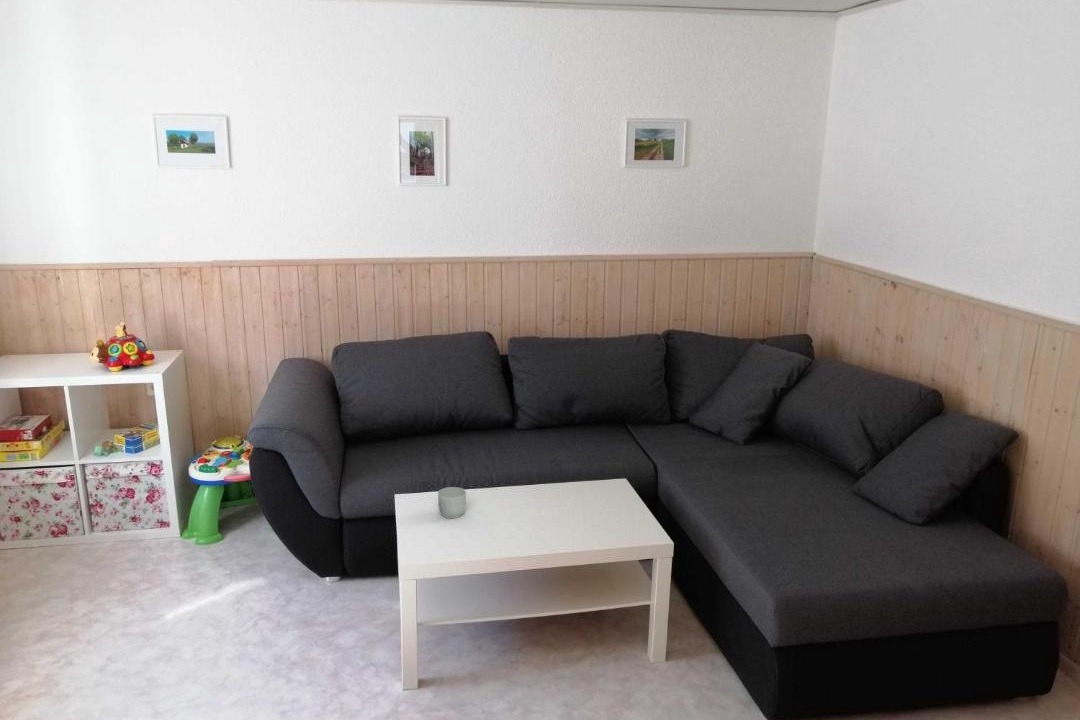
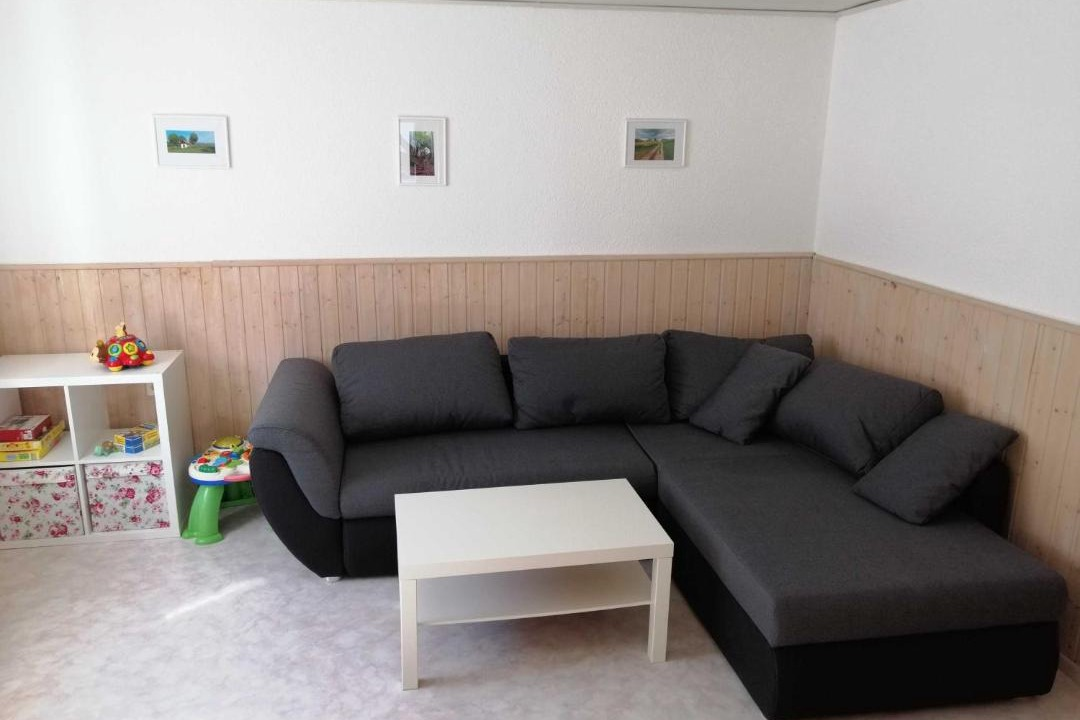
- mug (451, 501)
